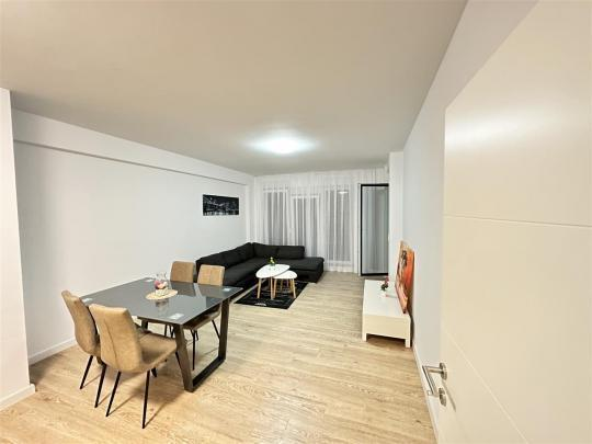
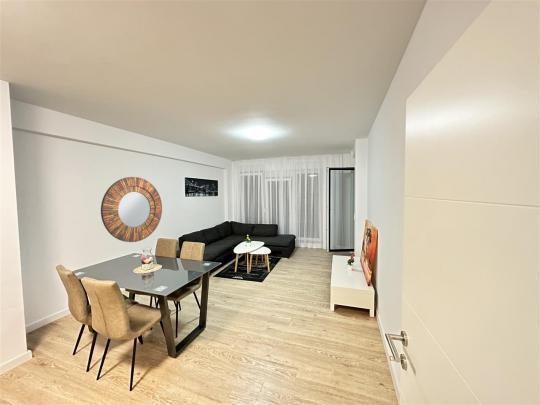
+ home mirror (135, 209)
